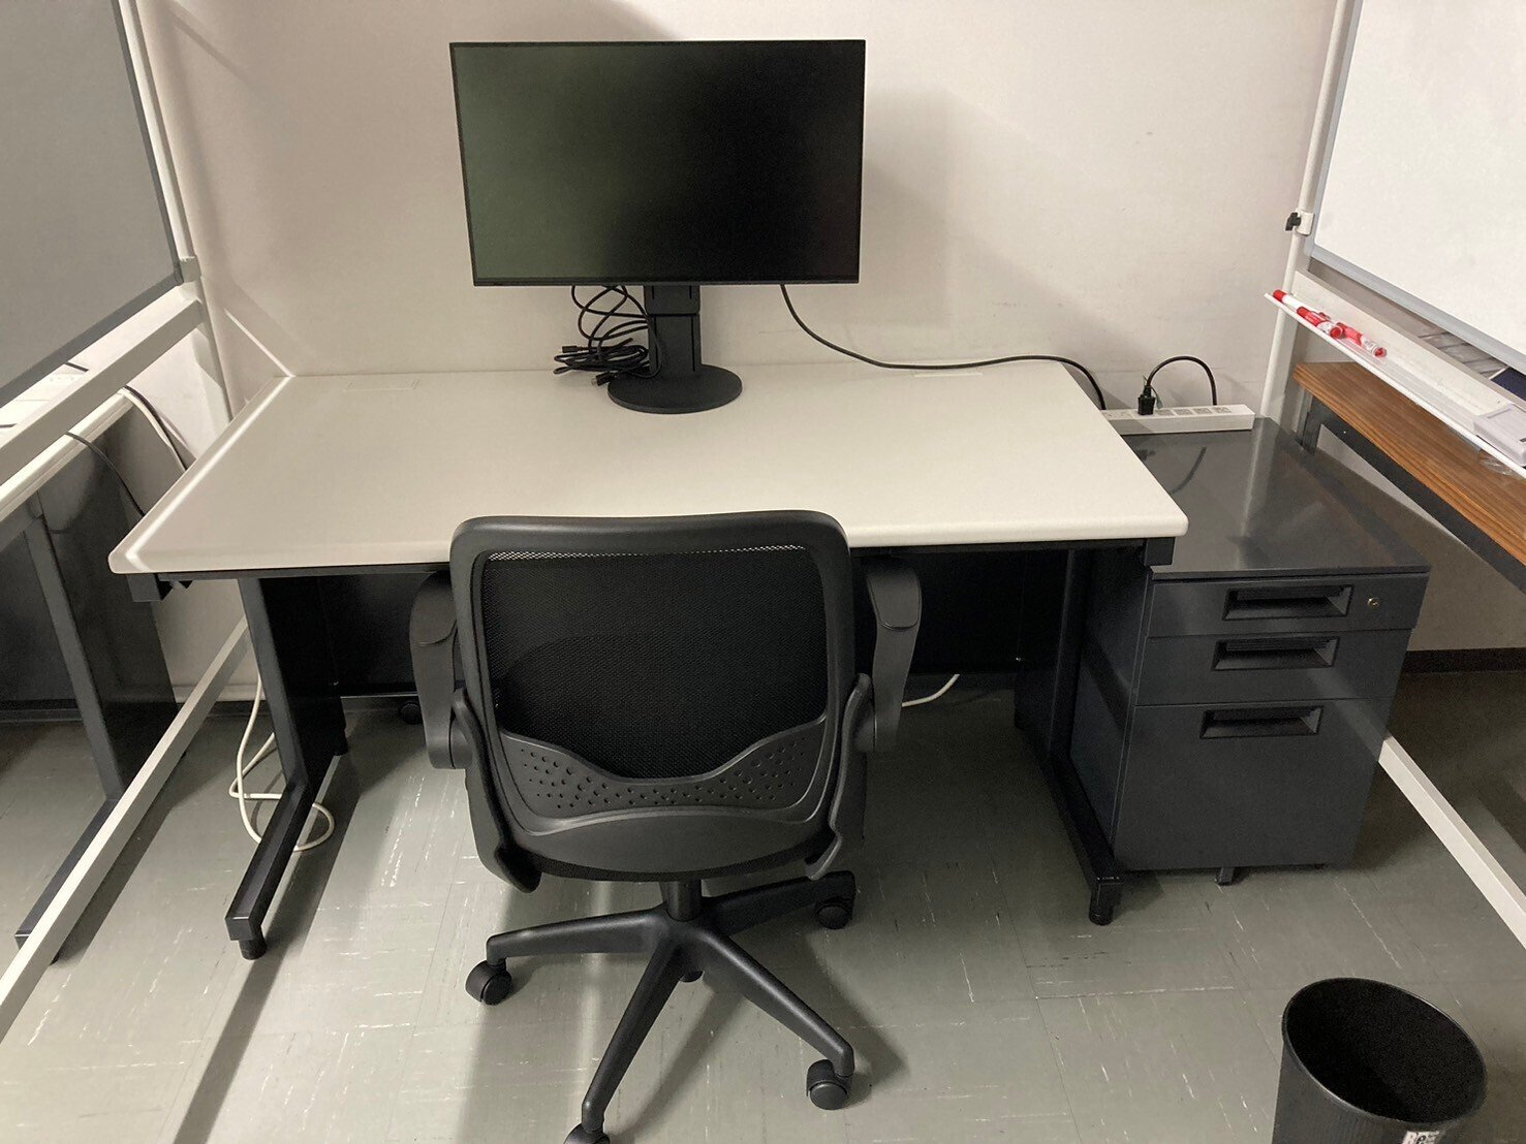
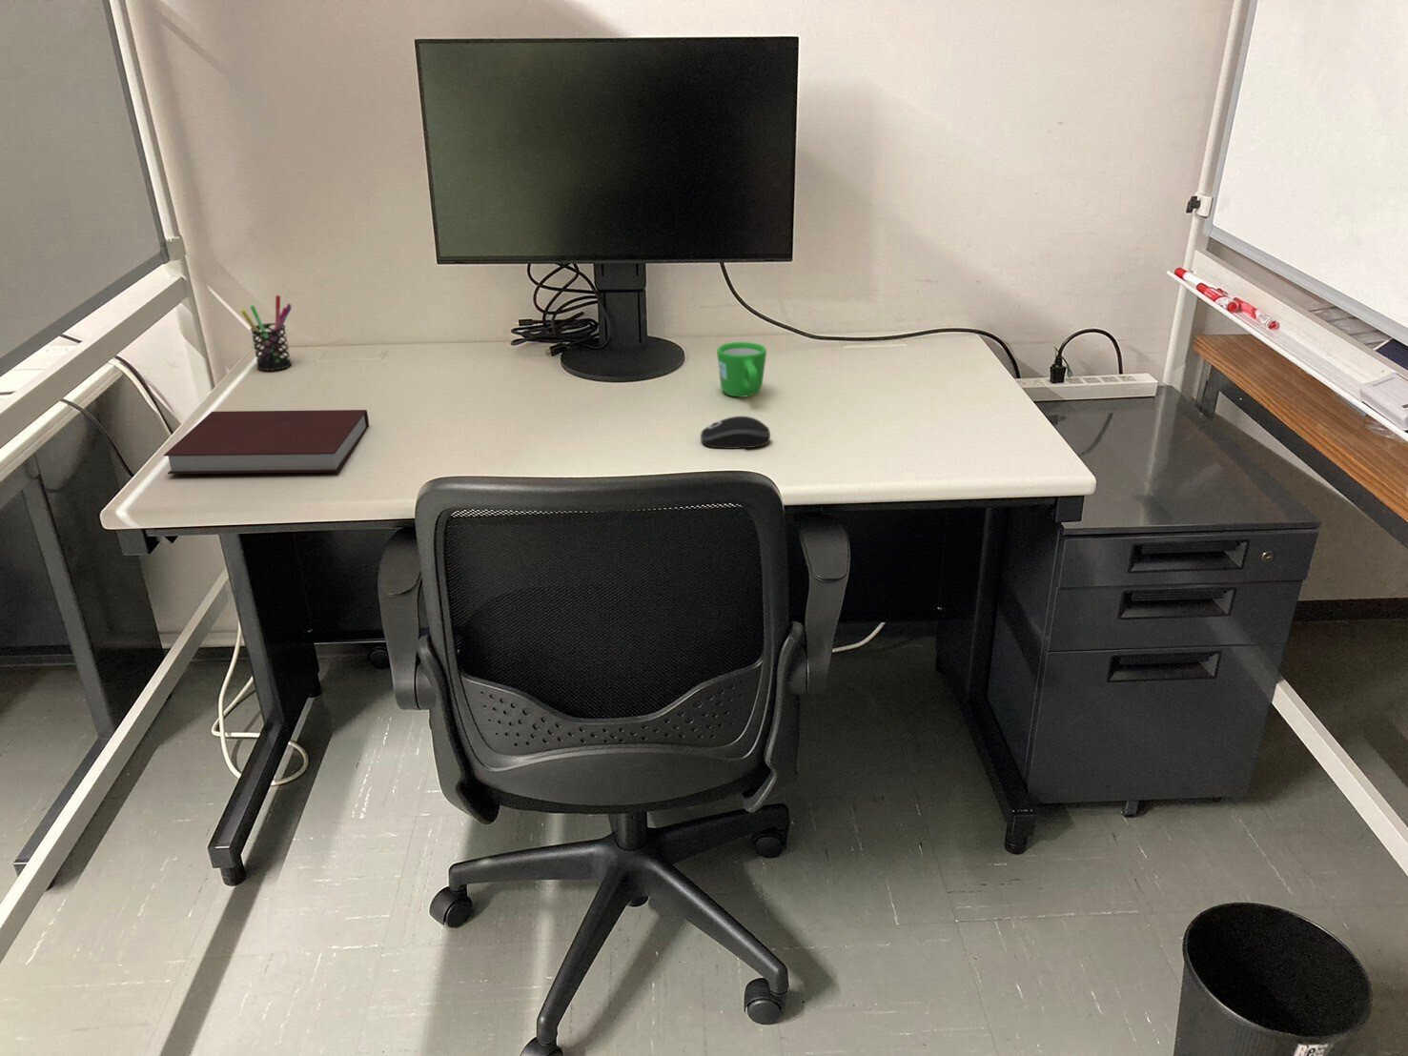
+ mug (743, 374)
+ notebook (272, 439)
+ computer mouse (735, 429)
+ pen holder (267, 332)
